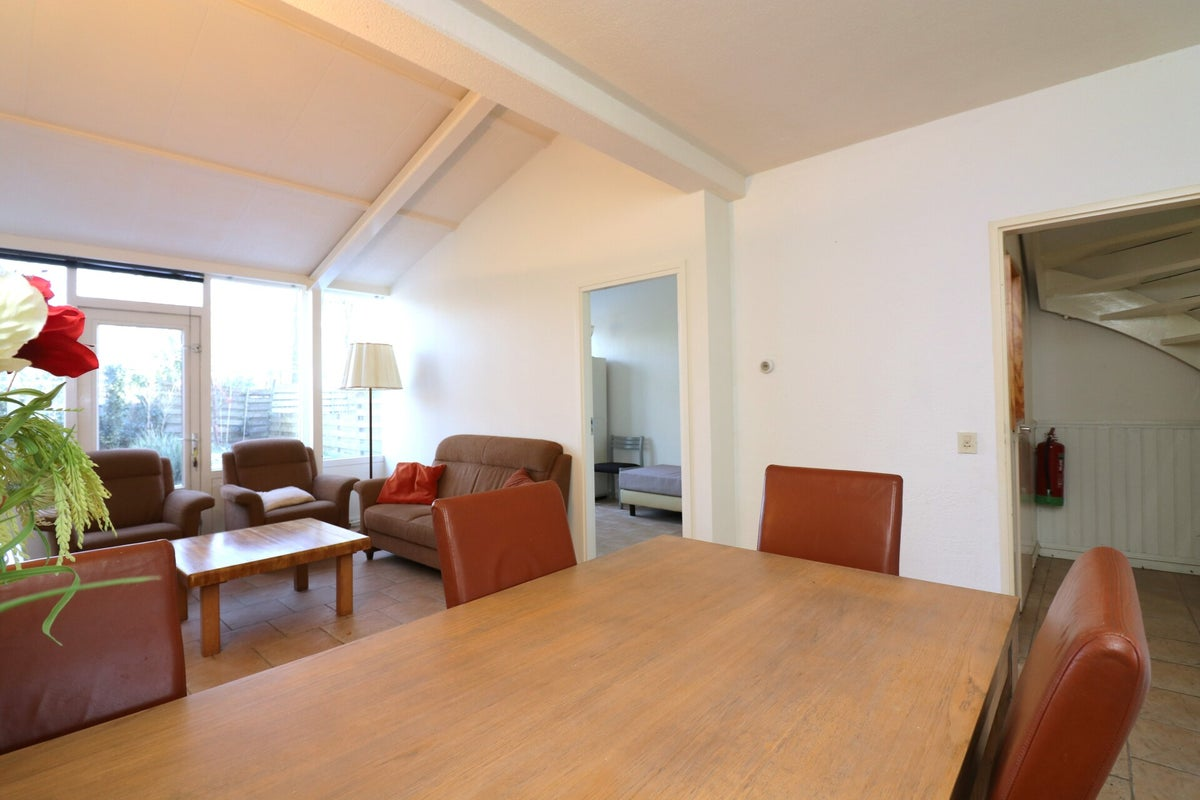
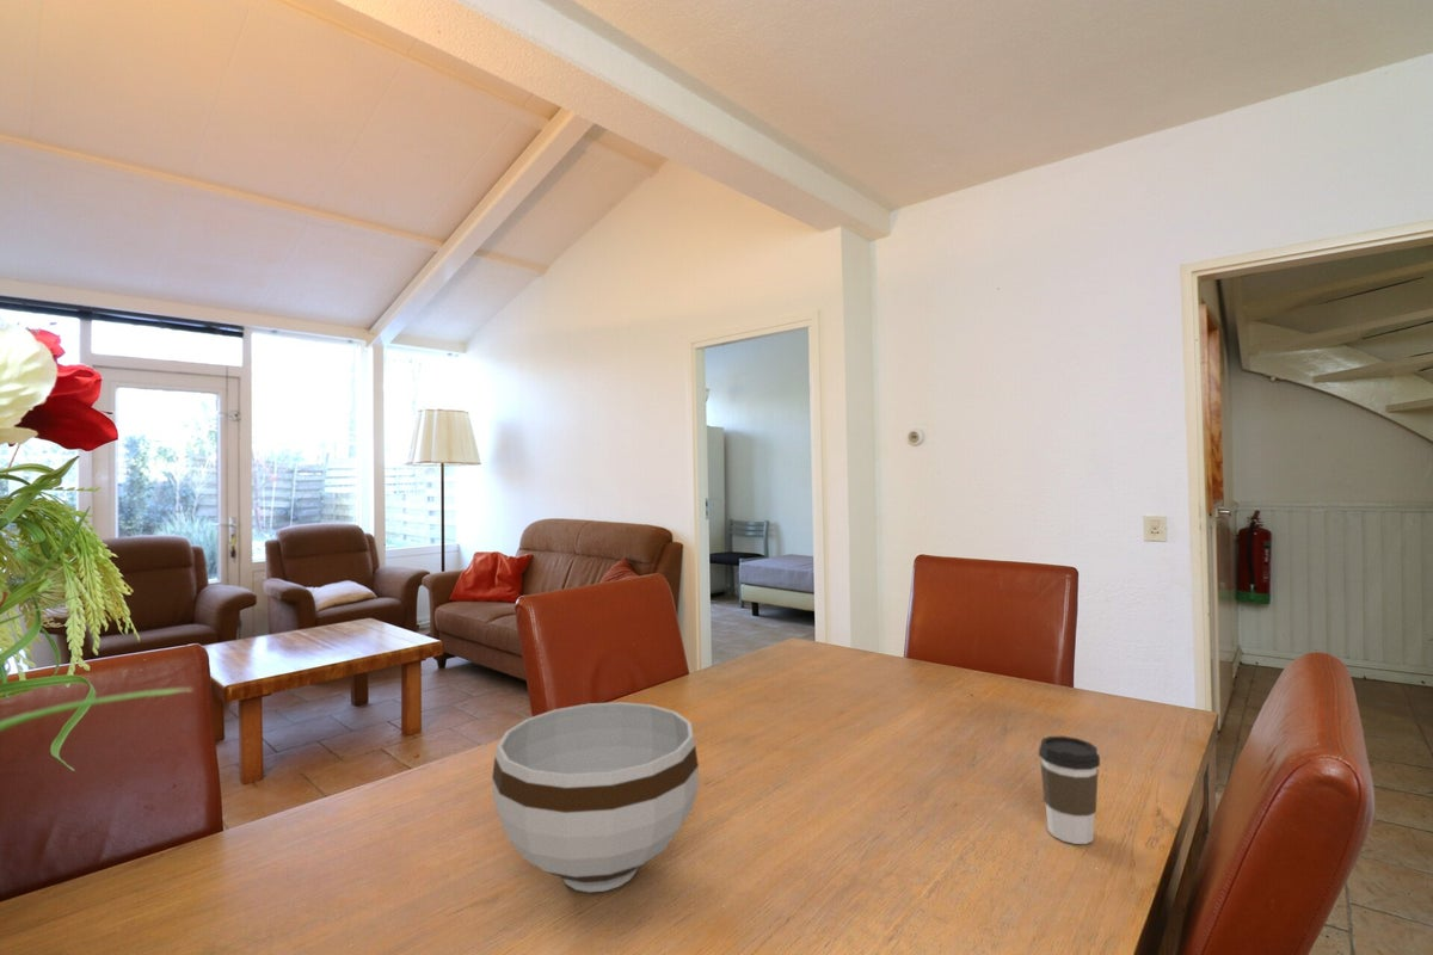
+ bowl (598, 801)
+ coffee cup (1069, 789)
